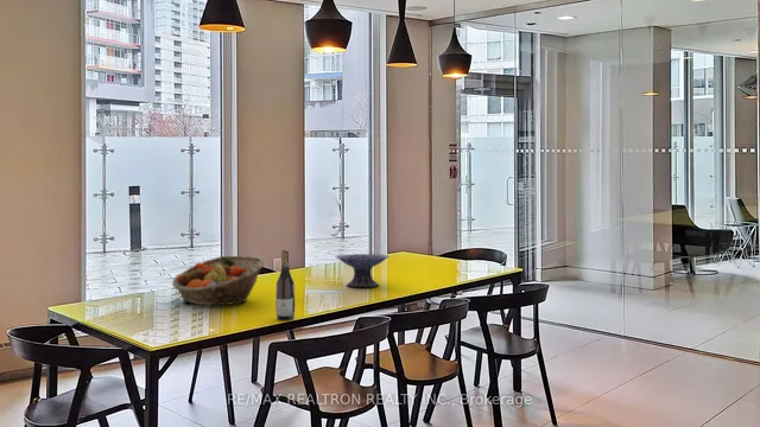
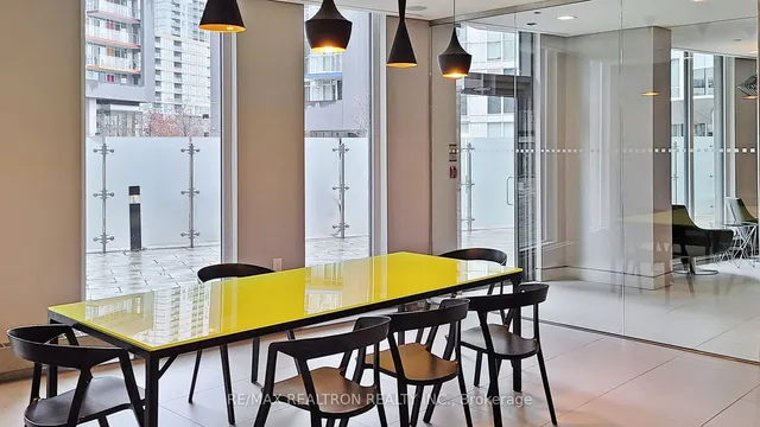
- wine bottle (285, 283)
- decorative bowl (362, 270)
- fruit basket (218, 279)
